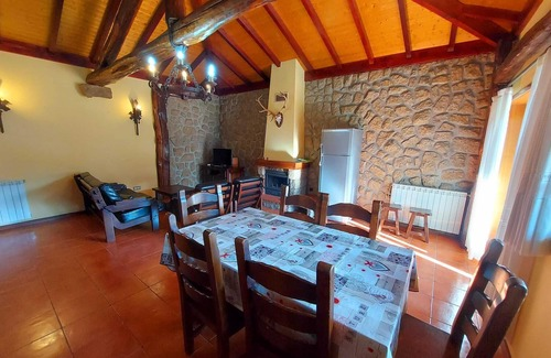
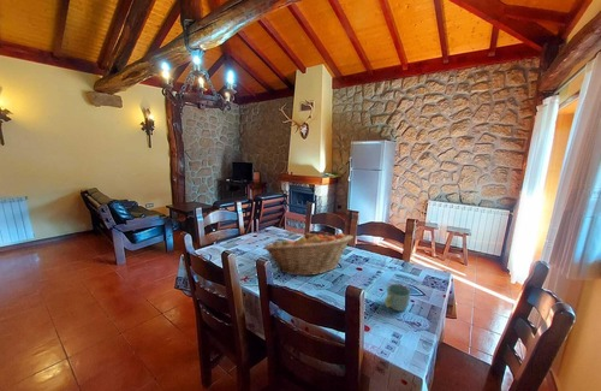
+ fruit basket (308, 248)
+ mug (395, 298)
